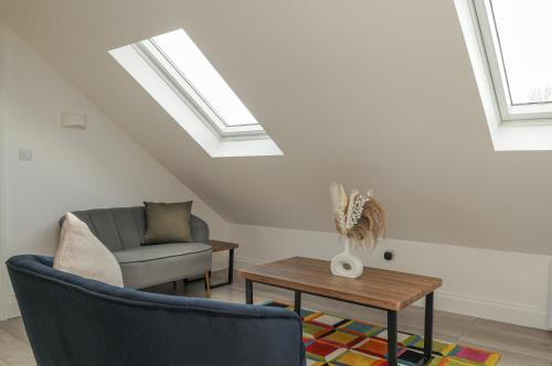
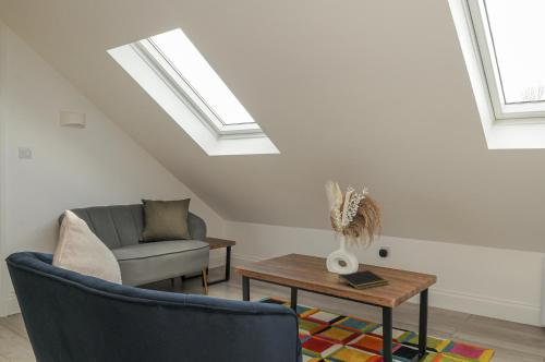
+ notepad (363, 279)
